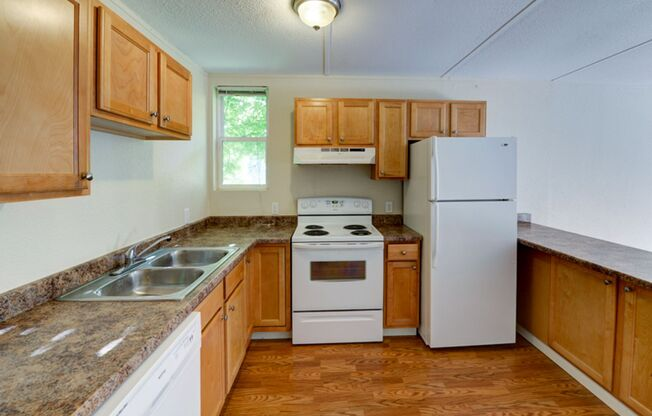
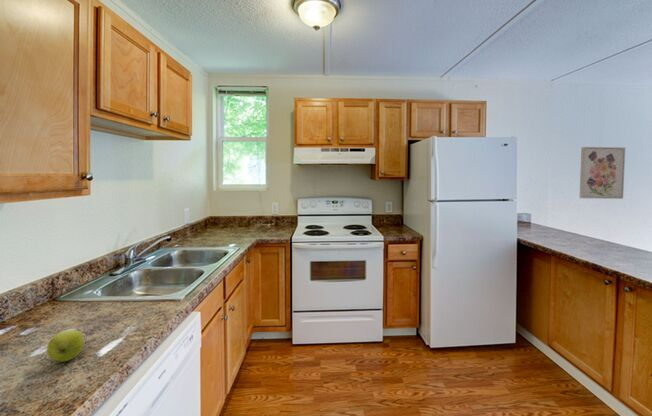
+ apple (66, 345)
+ wall art (602, 173)
